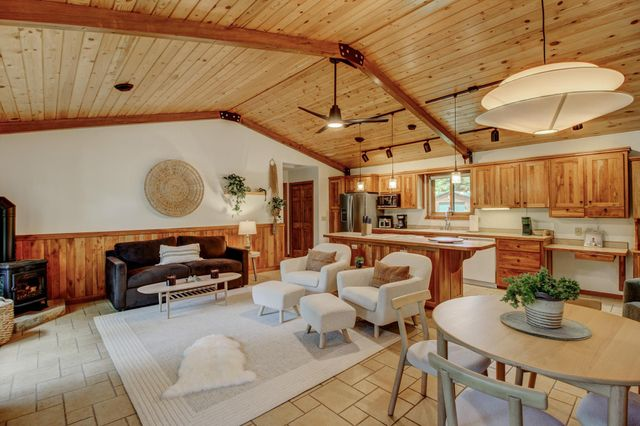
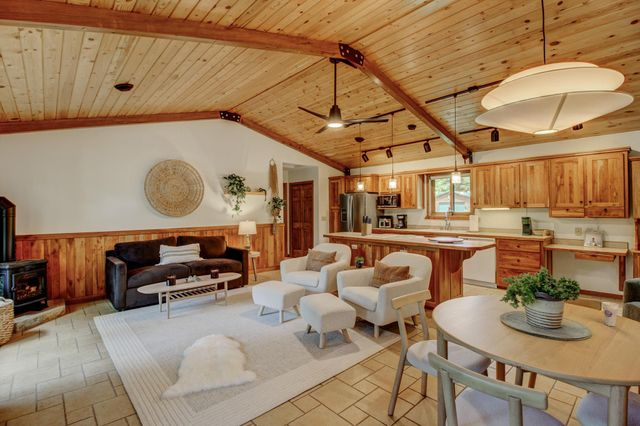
+ cup (610, 314)
